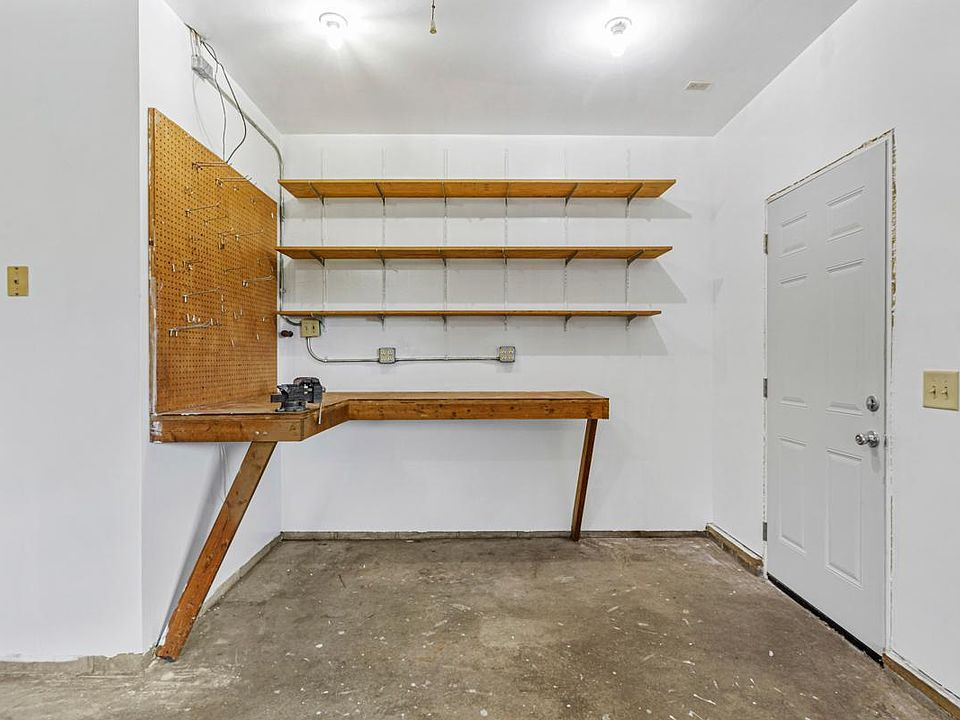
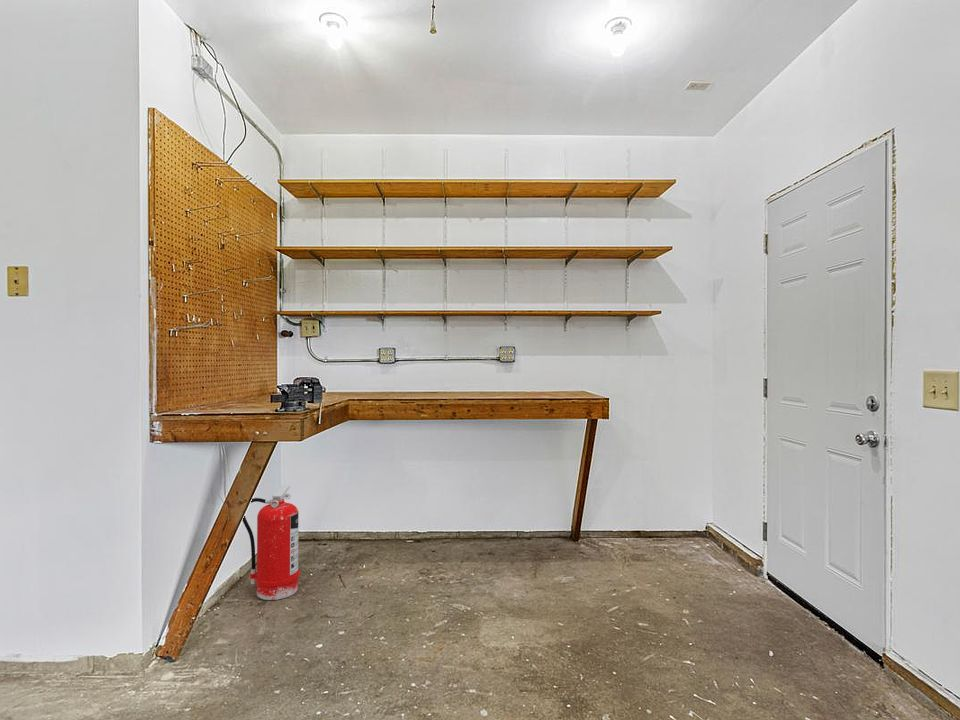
+ fire extinguisher (270, 540)
